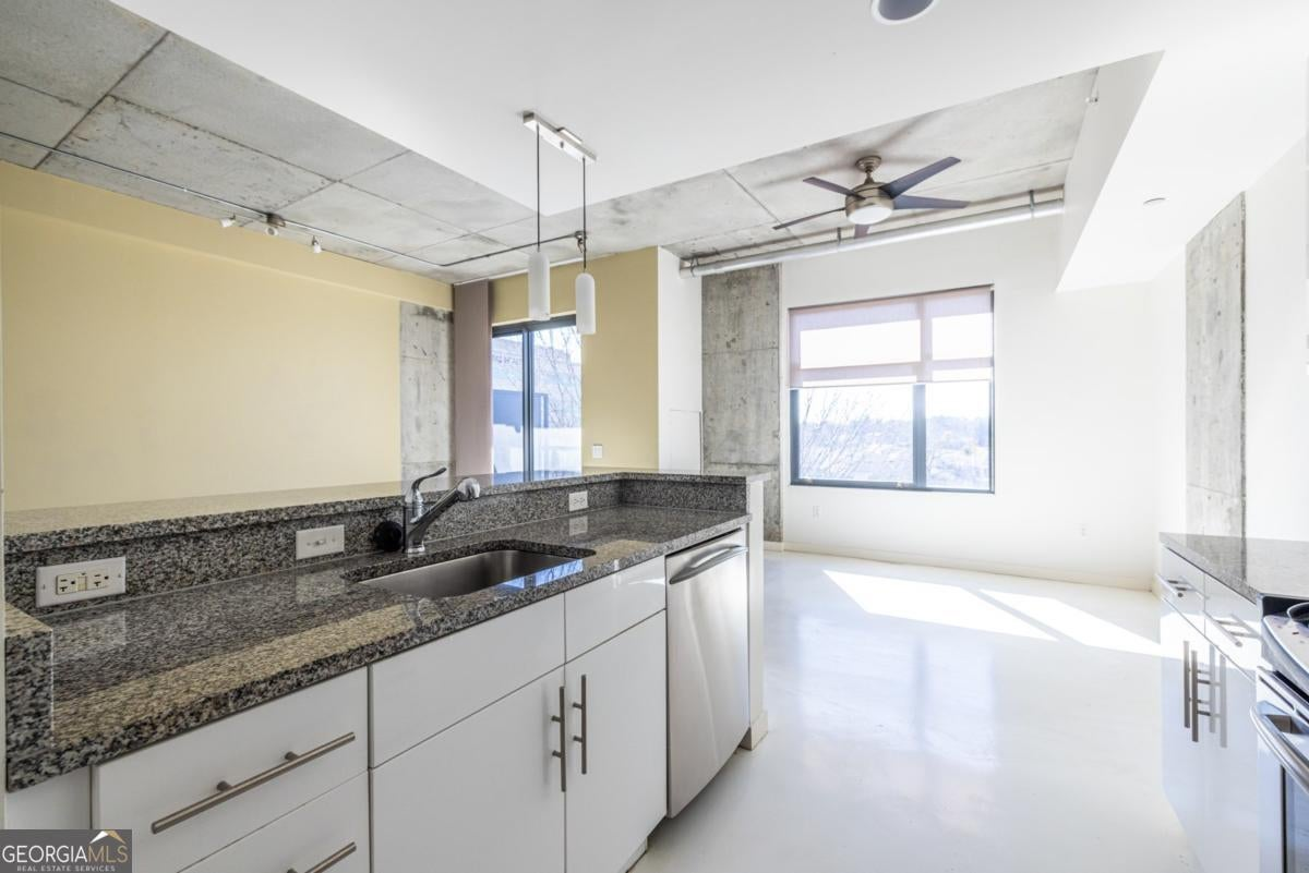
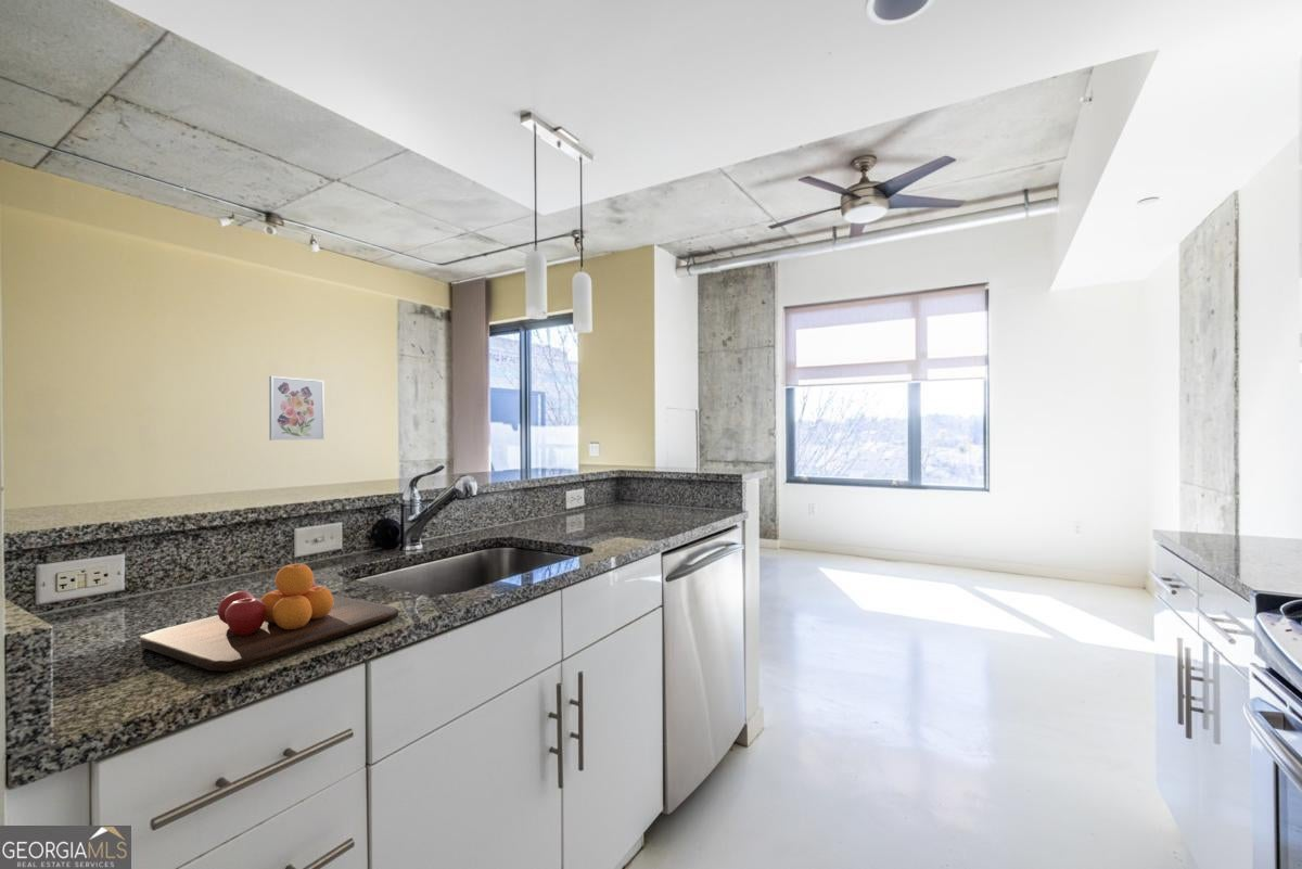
+ chopping board (278, 596)
+ wall art (297, 409)
